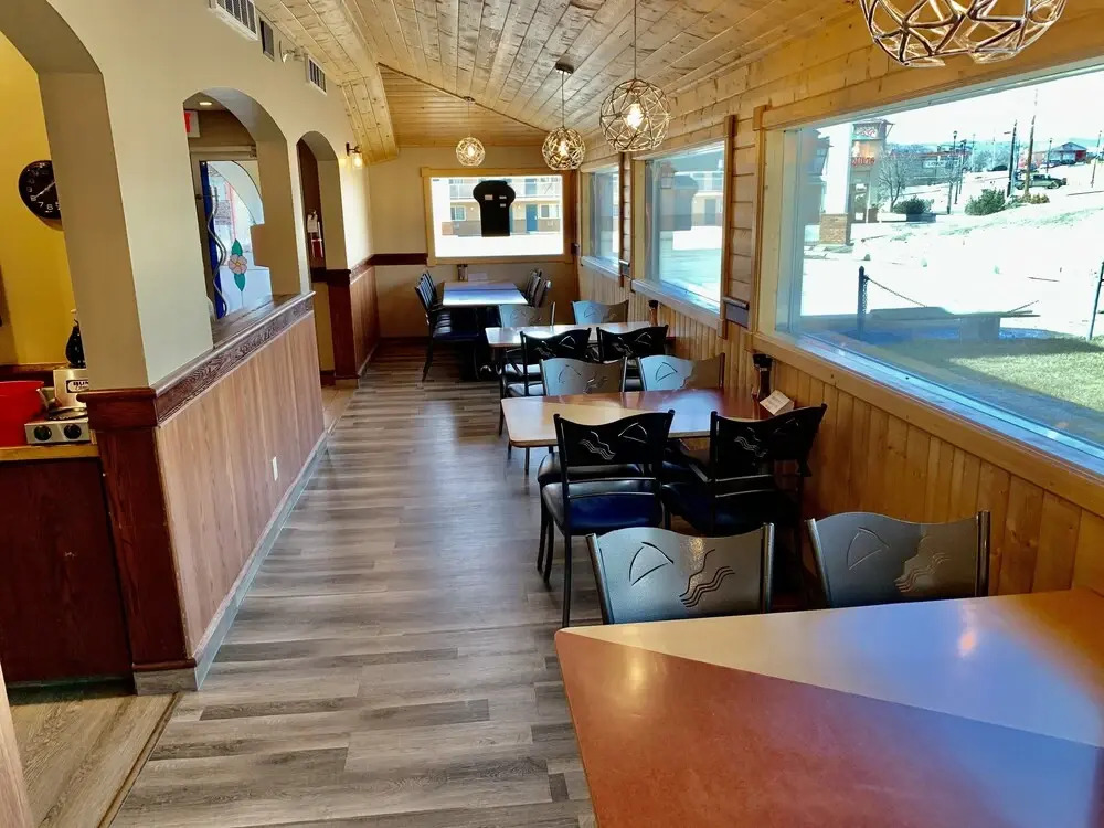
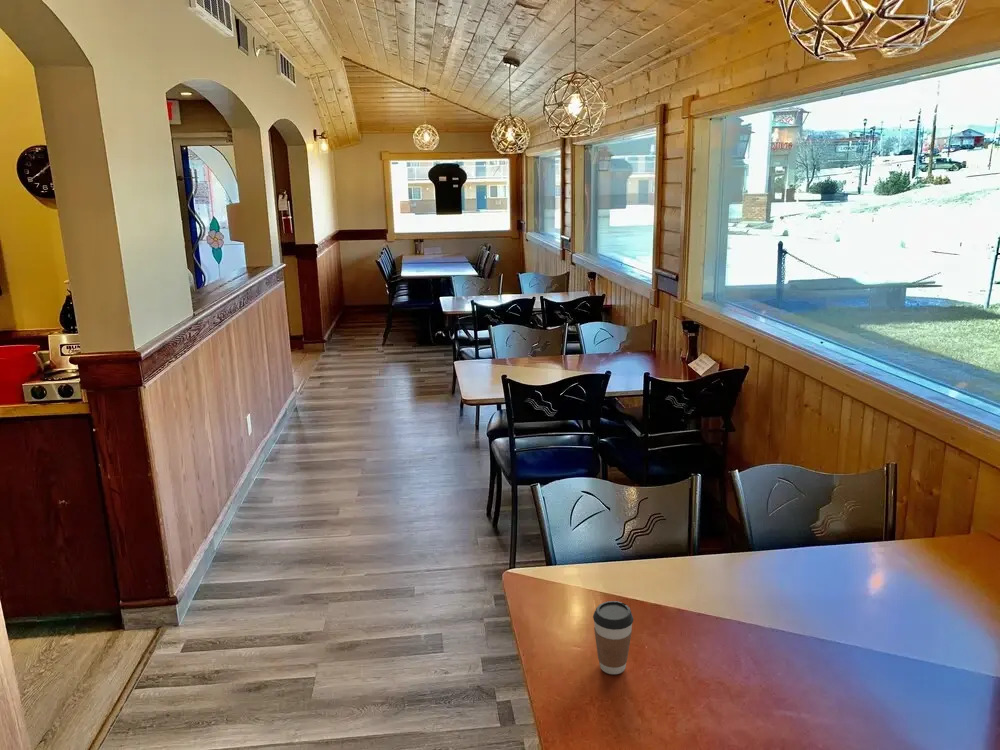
+ coffee cup (612, 638)
